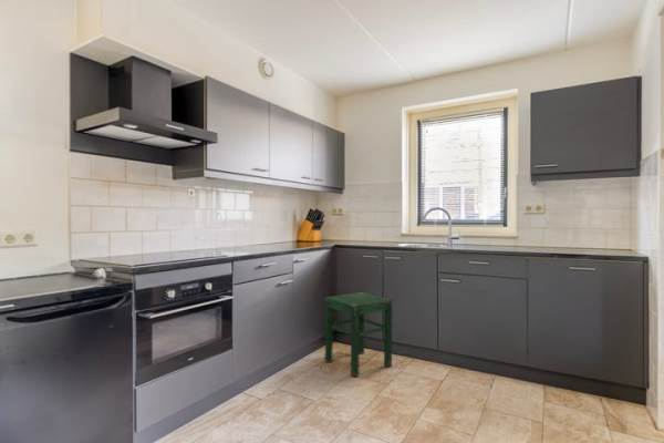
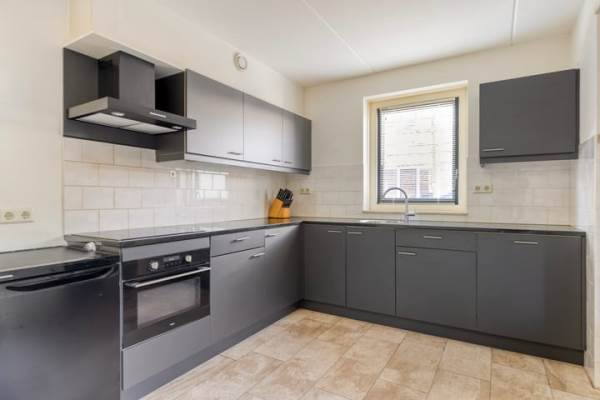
- stool (357, 330)
